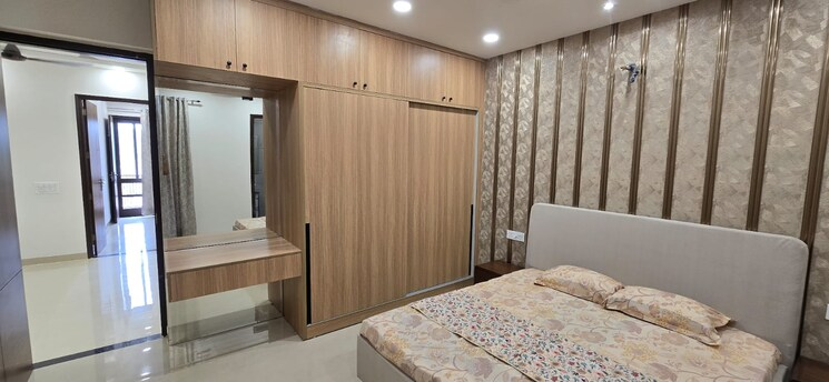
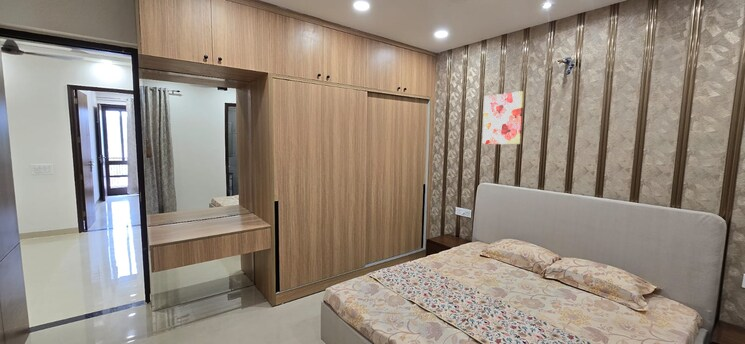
+ wall art (501, 119)
